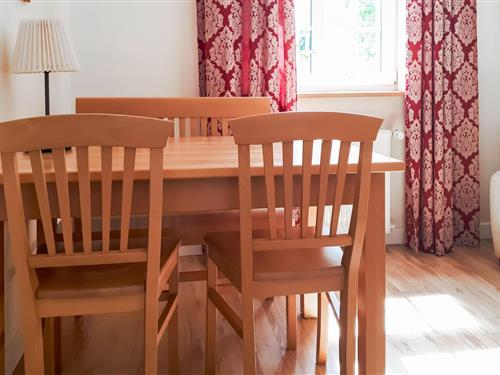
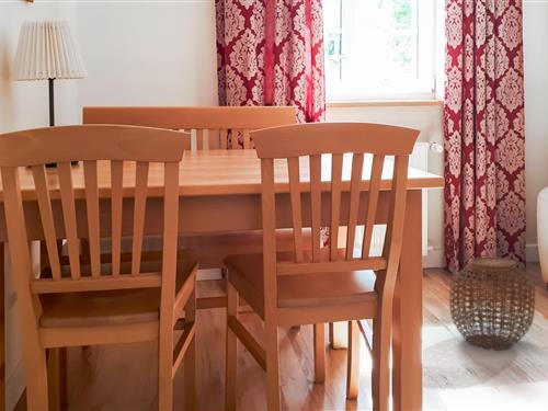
+ woven basket (491, 301)
